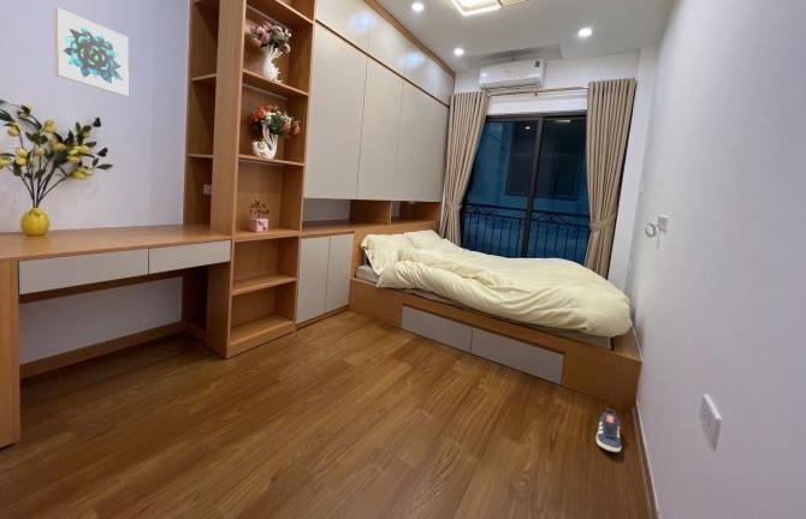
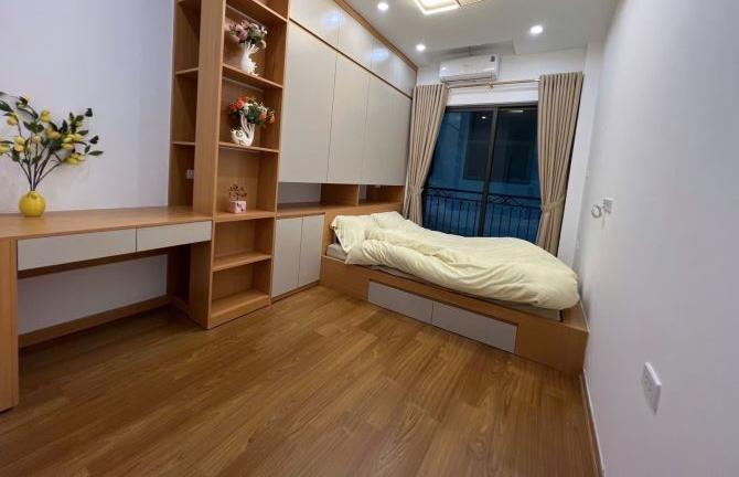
- wall art (93, 55)
- sneaker (609, 428)
